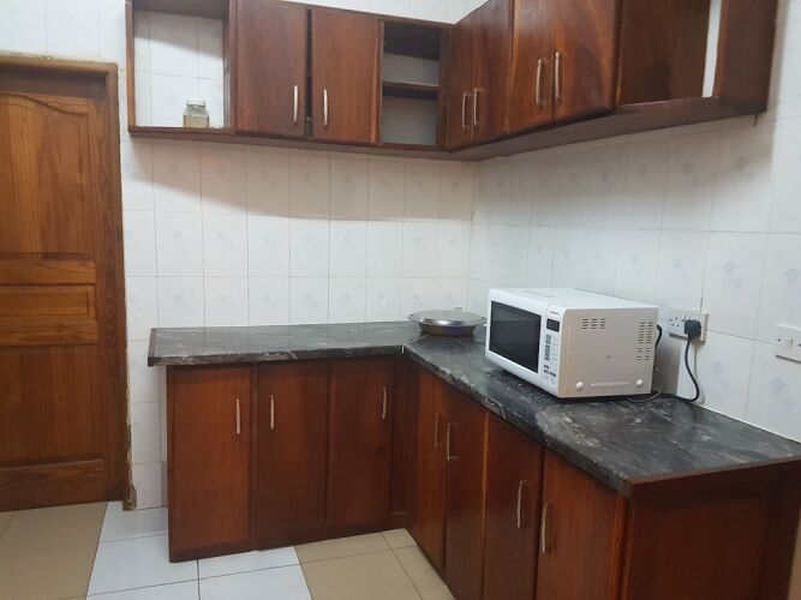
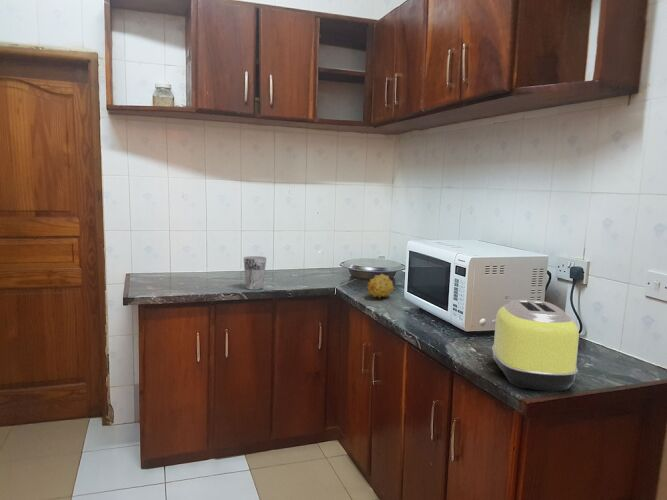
+ cup (254, 272)
+ fruit (380, 285)
+ toaster (532, 340)
